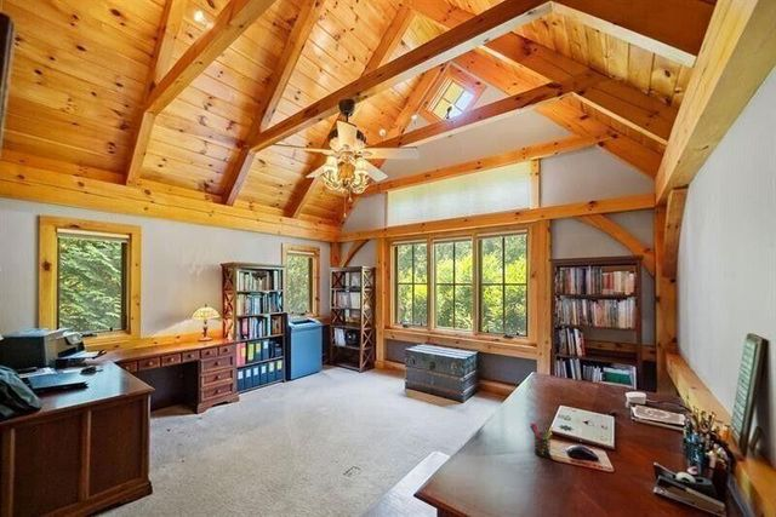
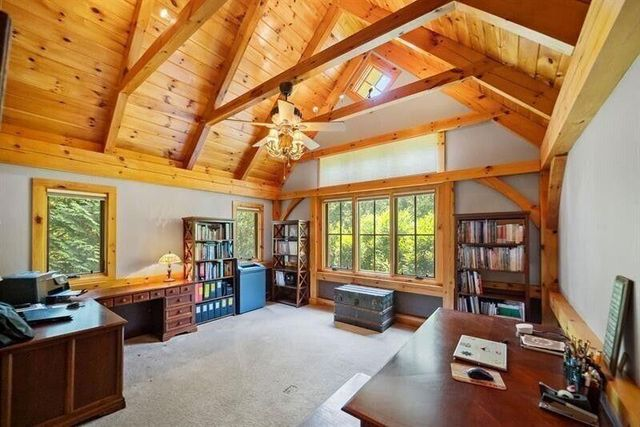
- pen holder (542, 438)
